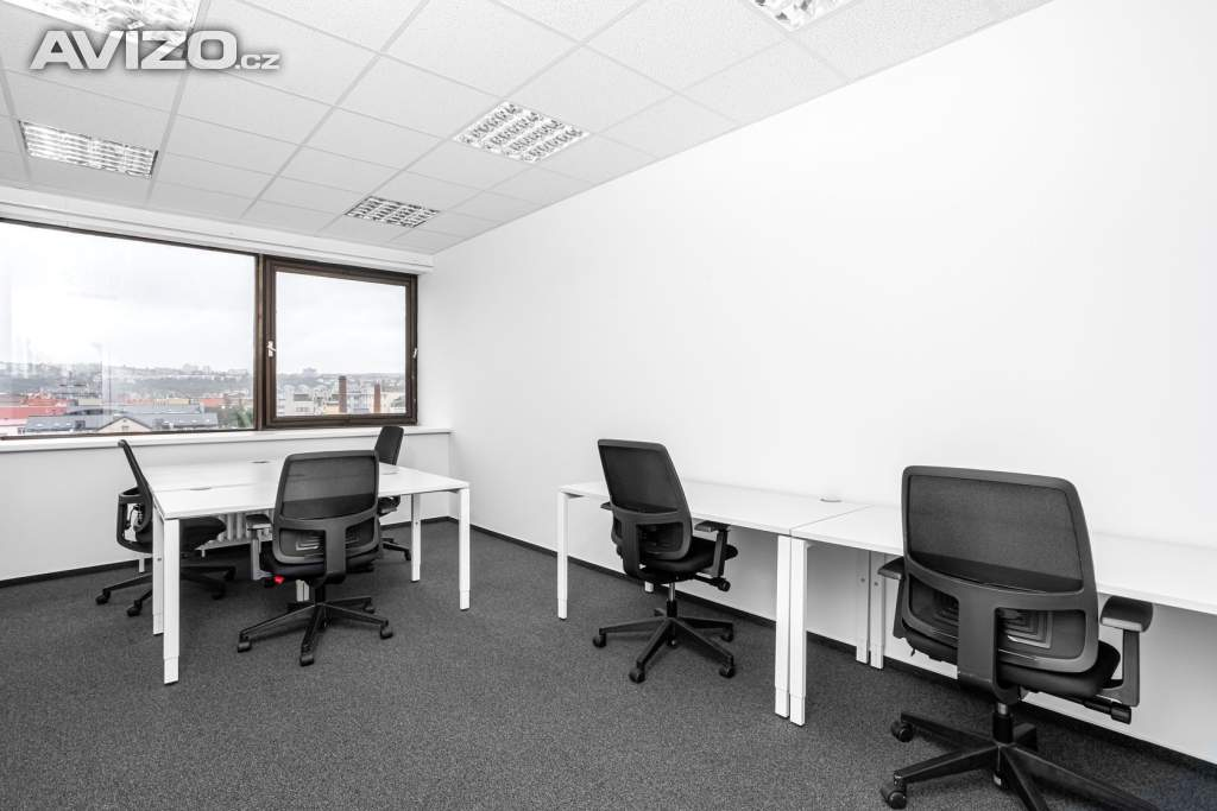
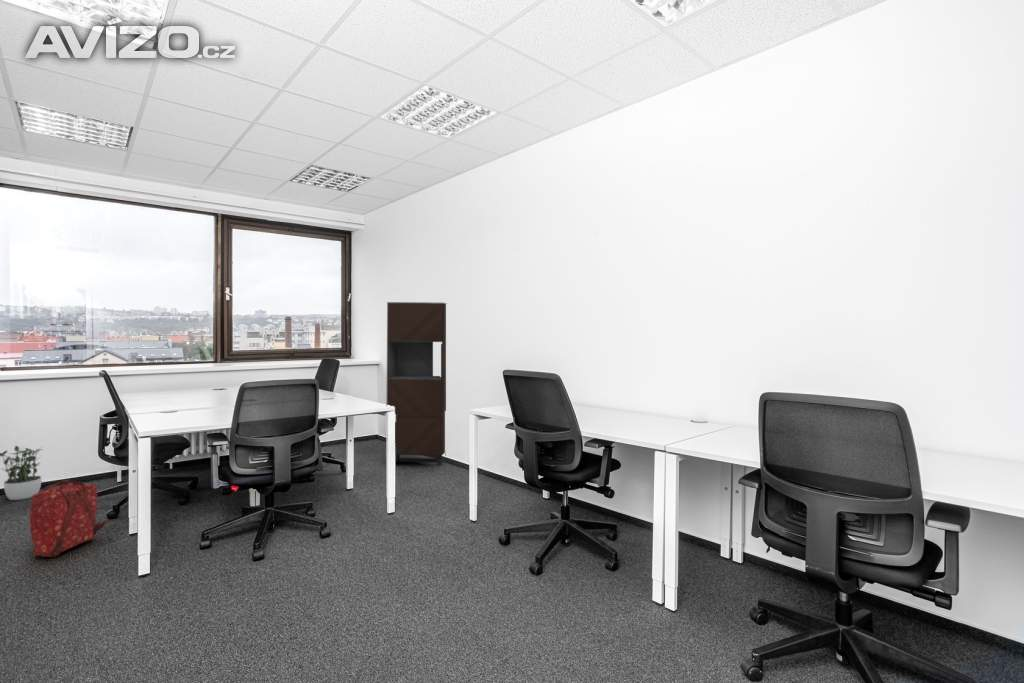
+ backpack (70, 513)
+ storage cabinet (418, 382)
+ potted plant (20, 470)
